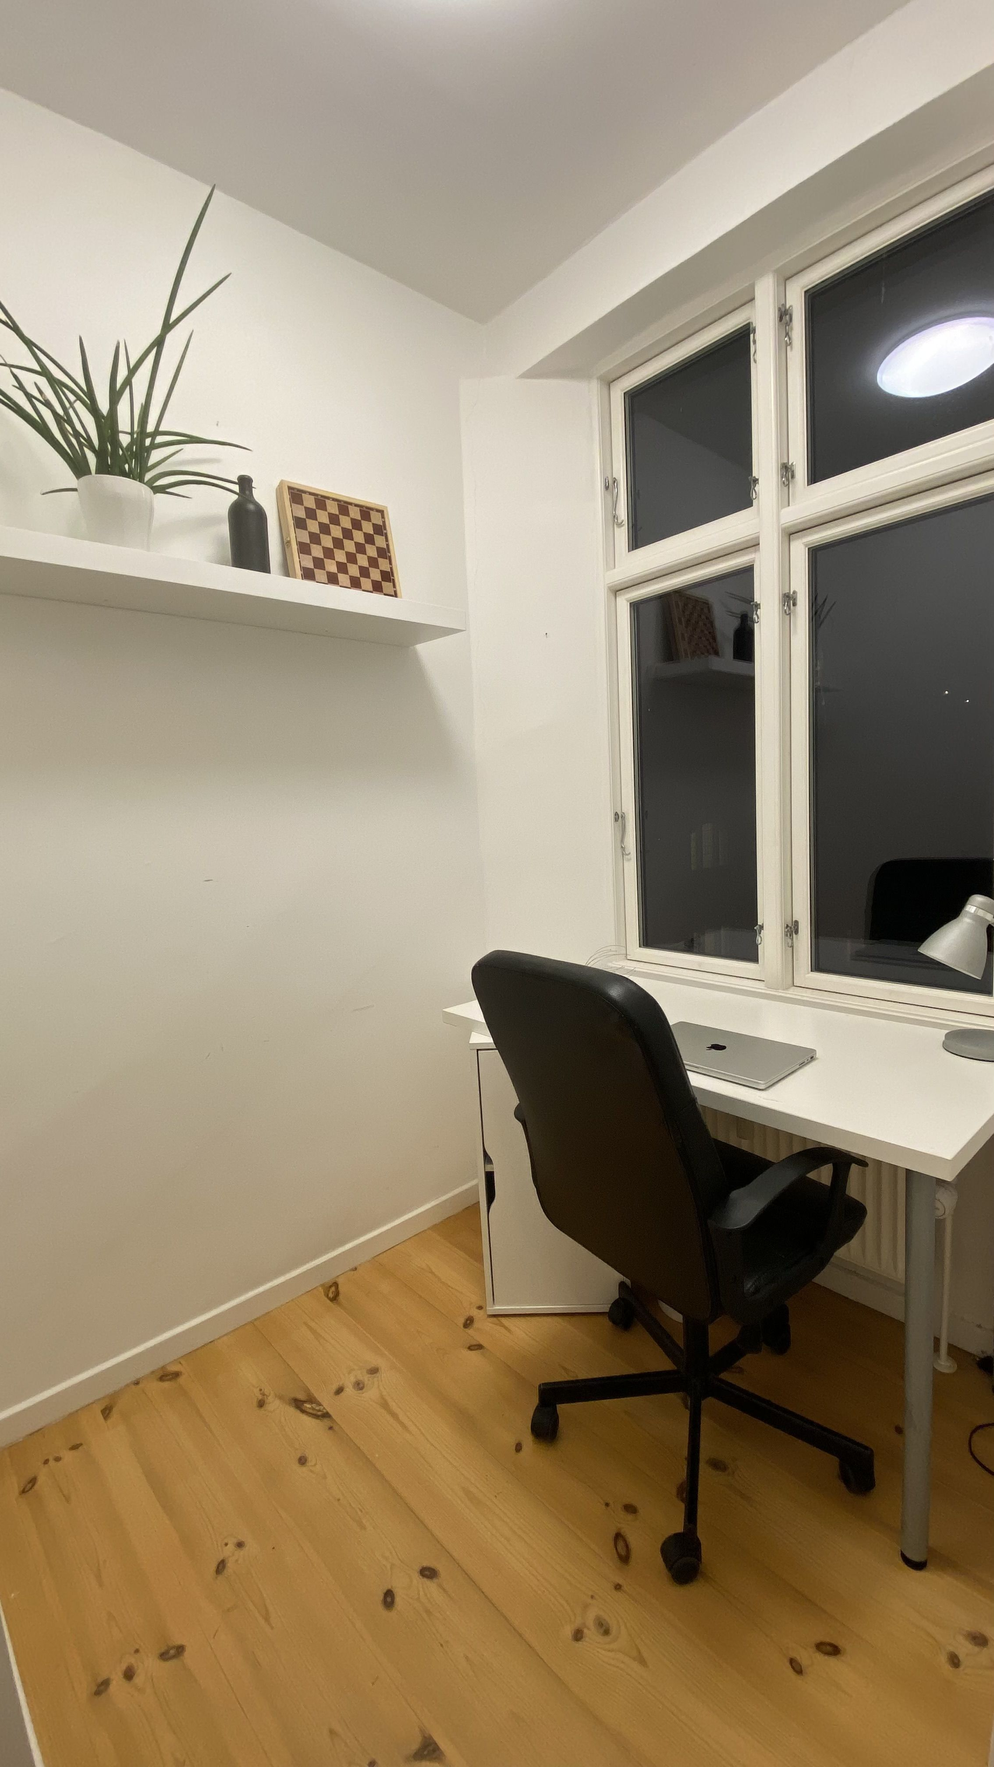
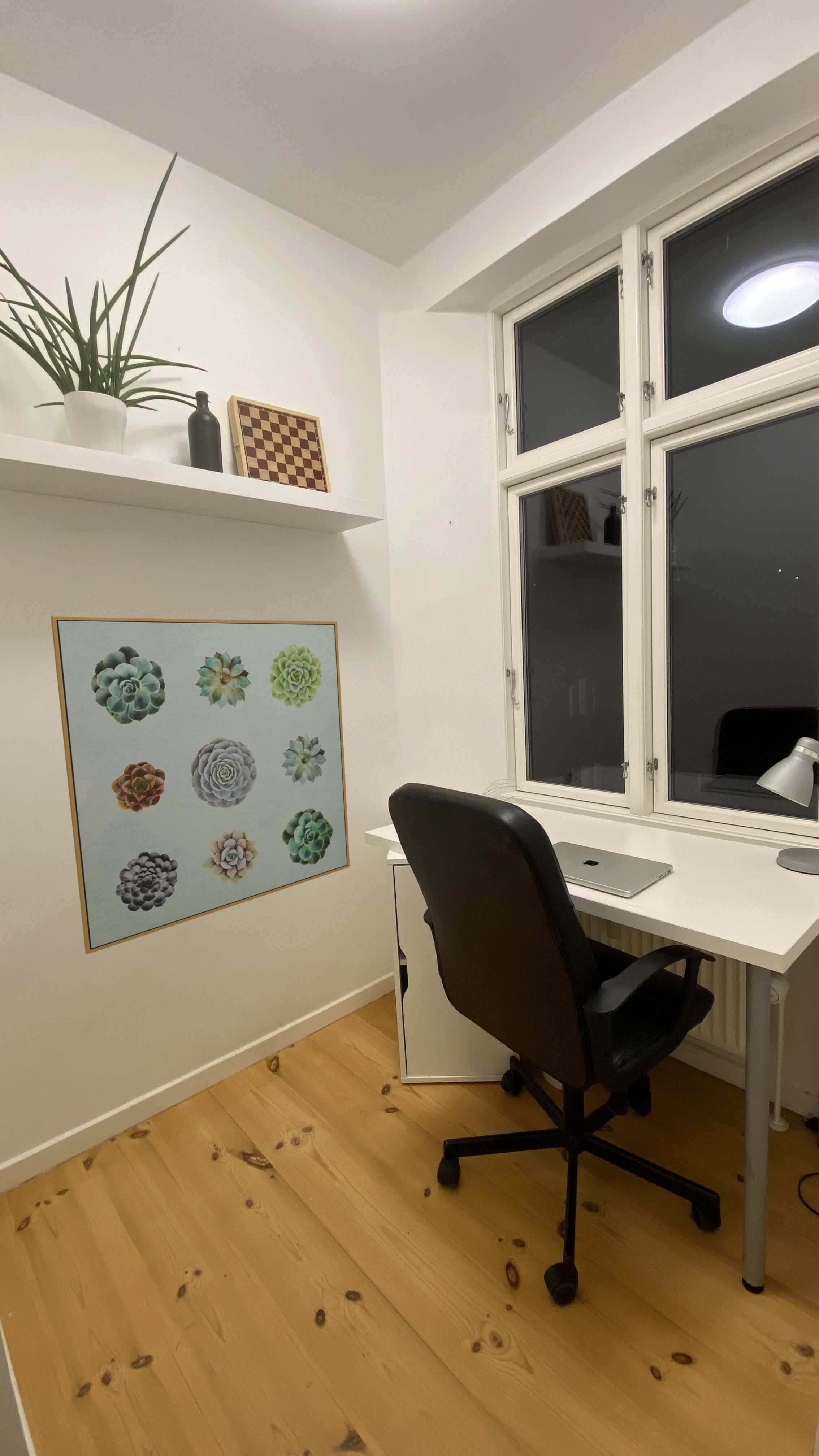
+ wall art (228, 765)
